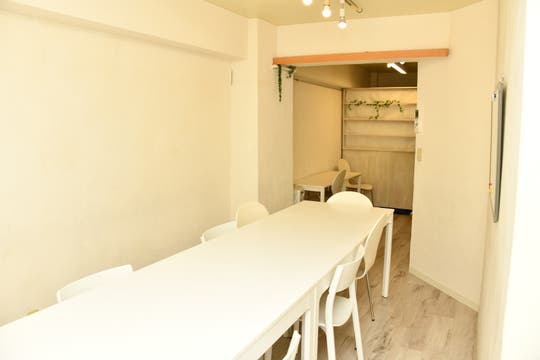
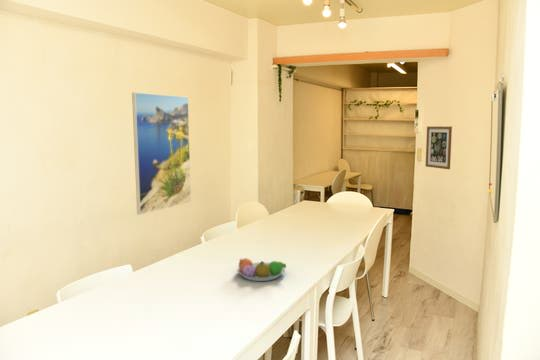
+ fruit bowl (262, 265)
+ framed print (164, 152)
+ wall art (438, 147)
